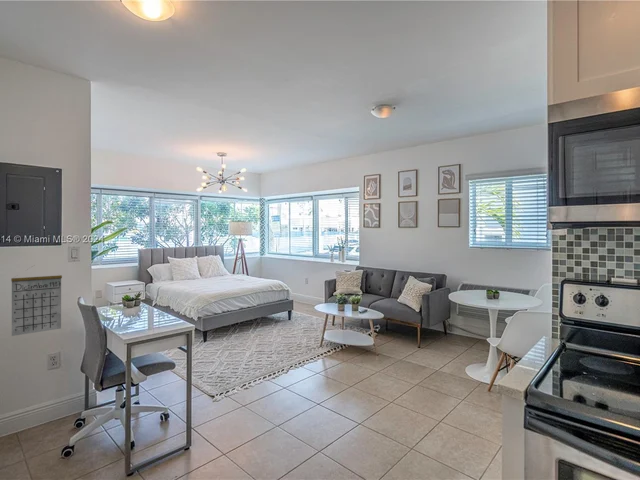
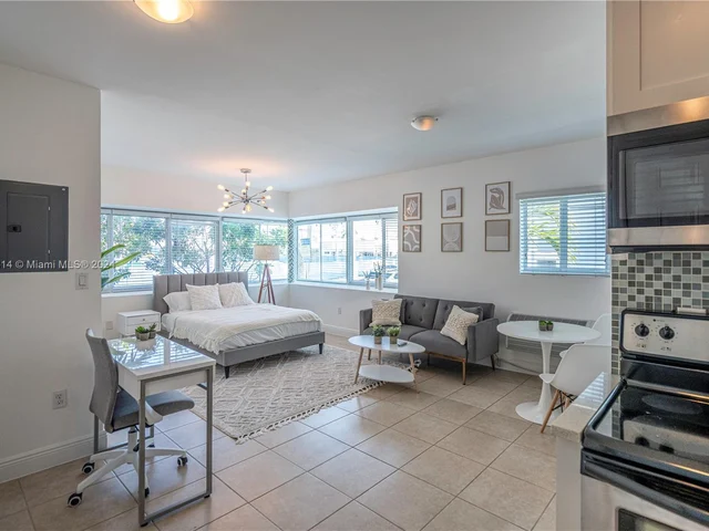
- calendar (37, 297)
